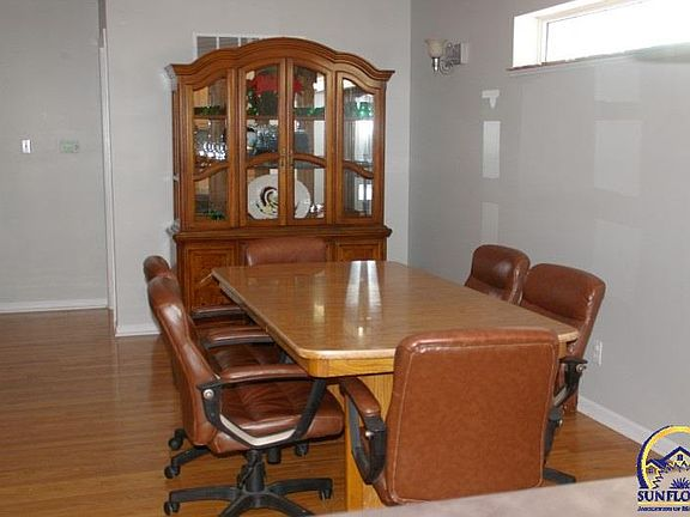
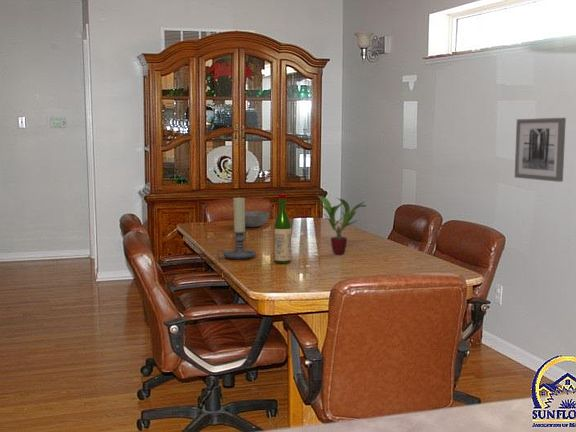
+ wine bottle (282, 228)
+ candle holder (236, 227)
+ potted plant (336, 223)
+ bowl (252, 219)
+ wall art (538, 149)
